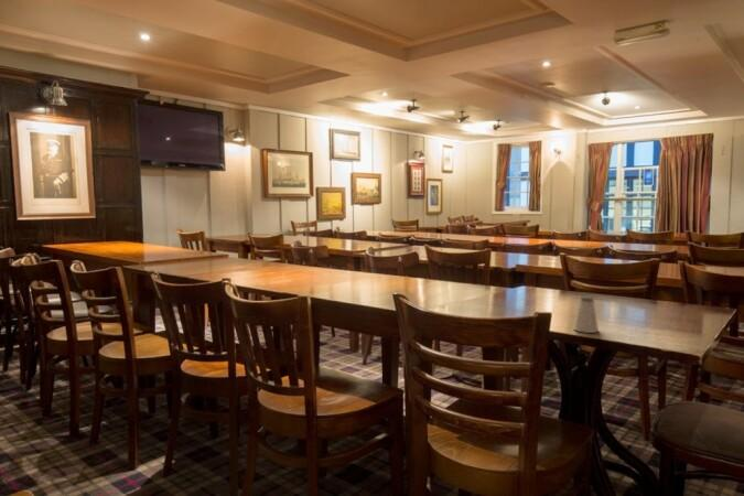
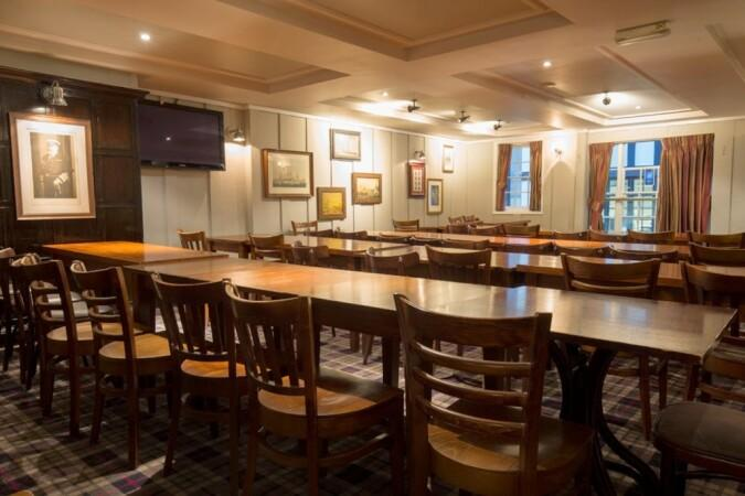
- saltshaker (586, 313)
